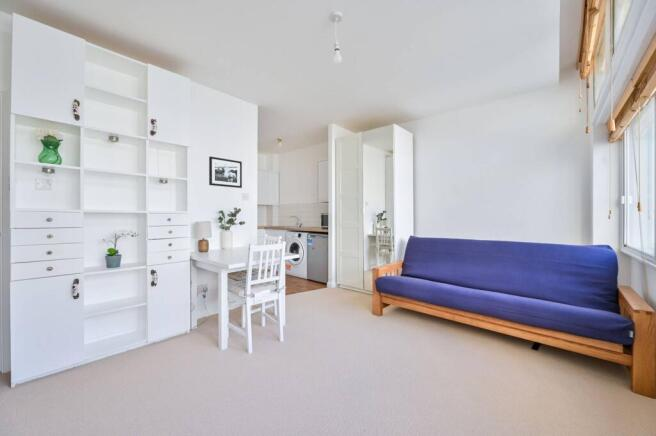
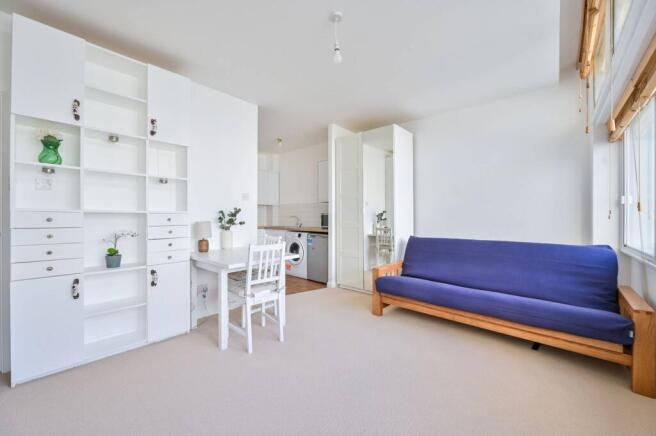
- picture frame (226, 172)
